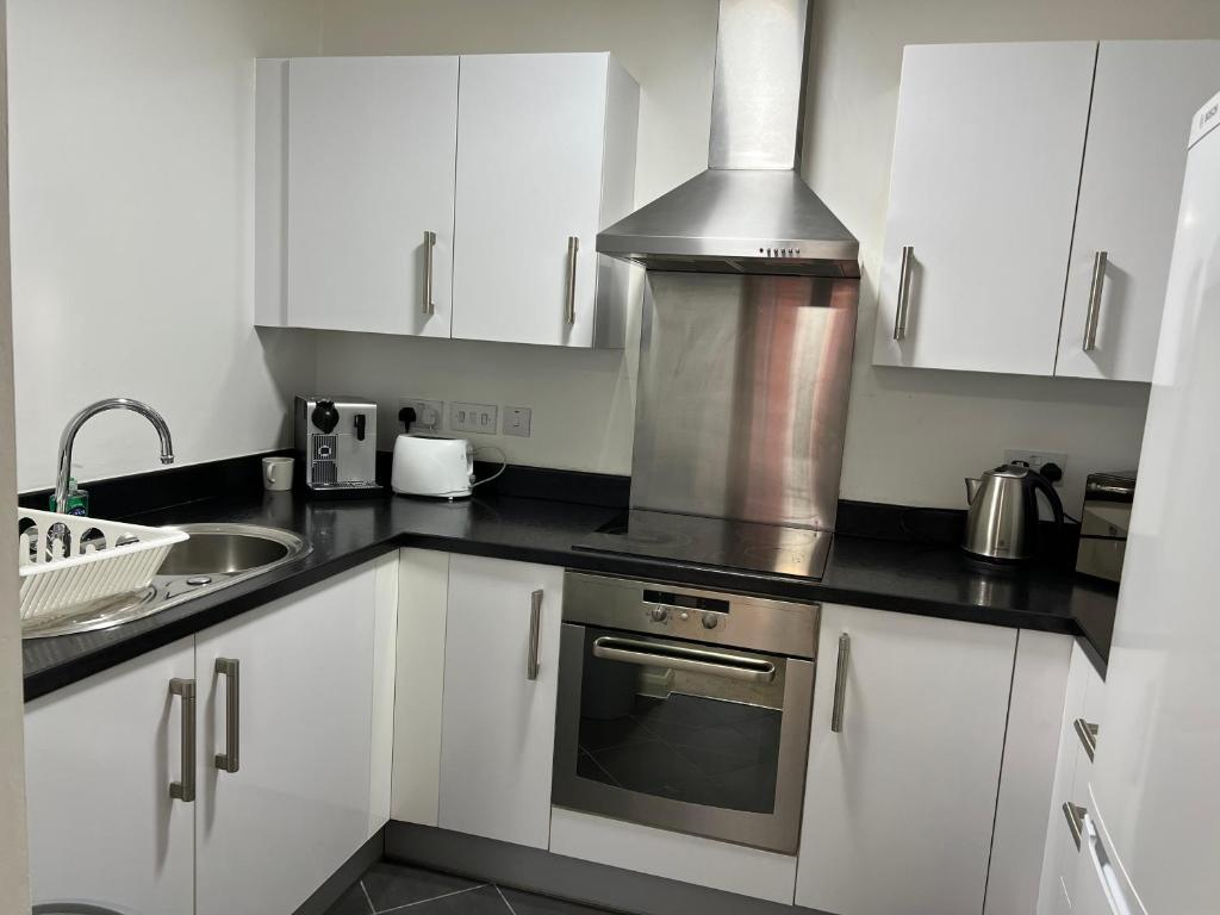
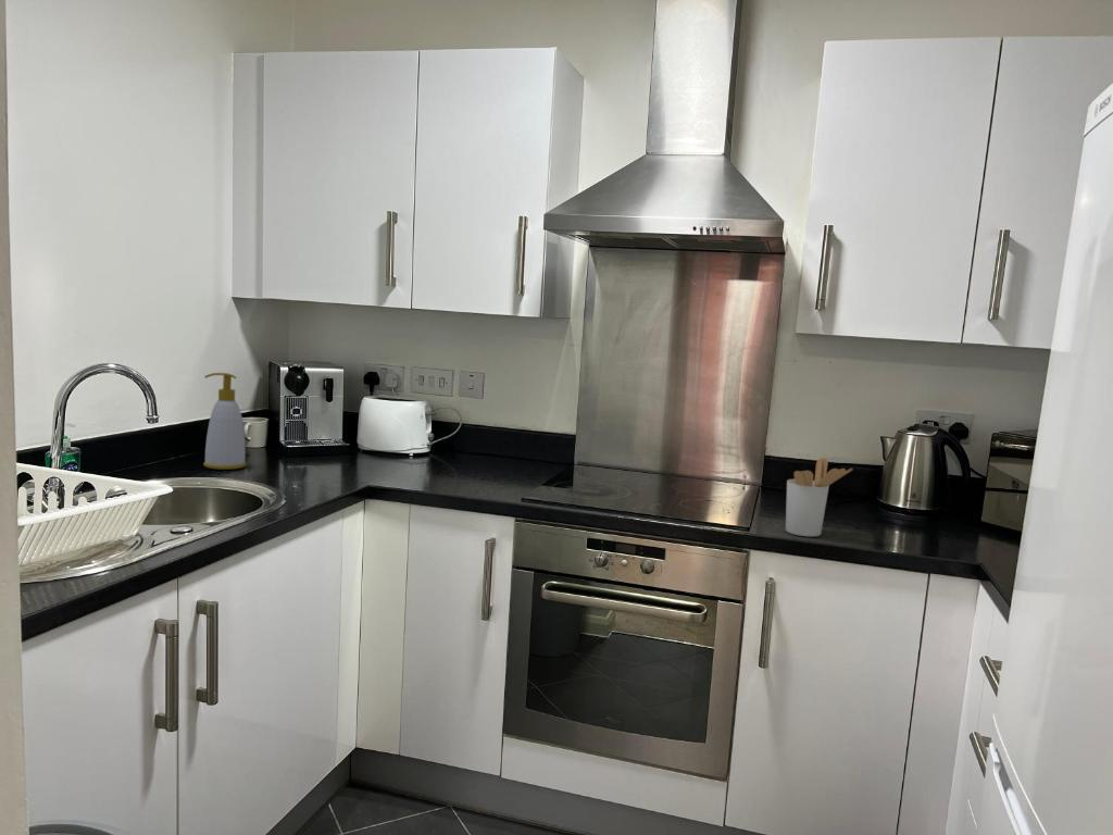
+ soap bottle (225, 420)
+ utensil holder (816, 497)
